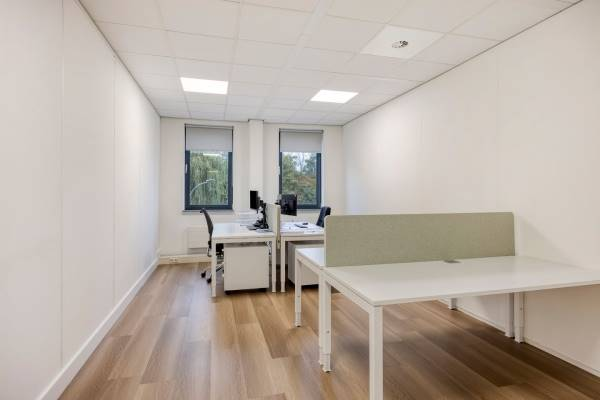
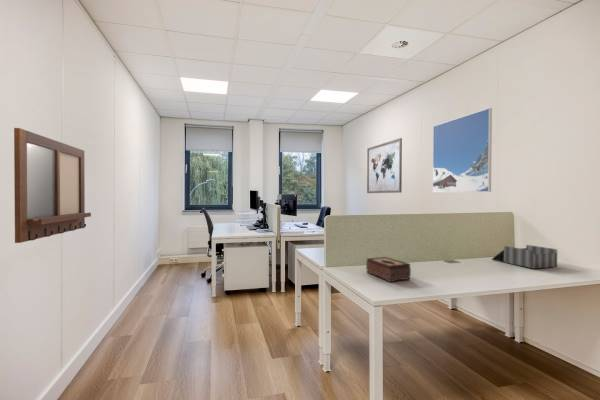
+ writing board (62, 187)
+ desk organizer (522, 254)
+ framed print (458, 155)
+ tissue box (387, 268)
+ wall art (382, 168)
